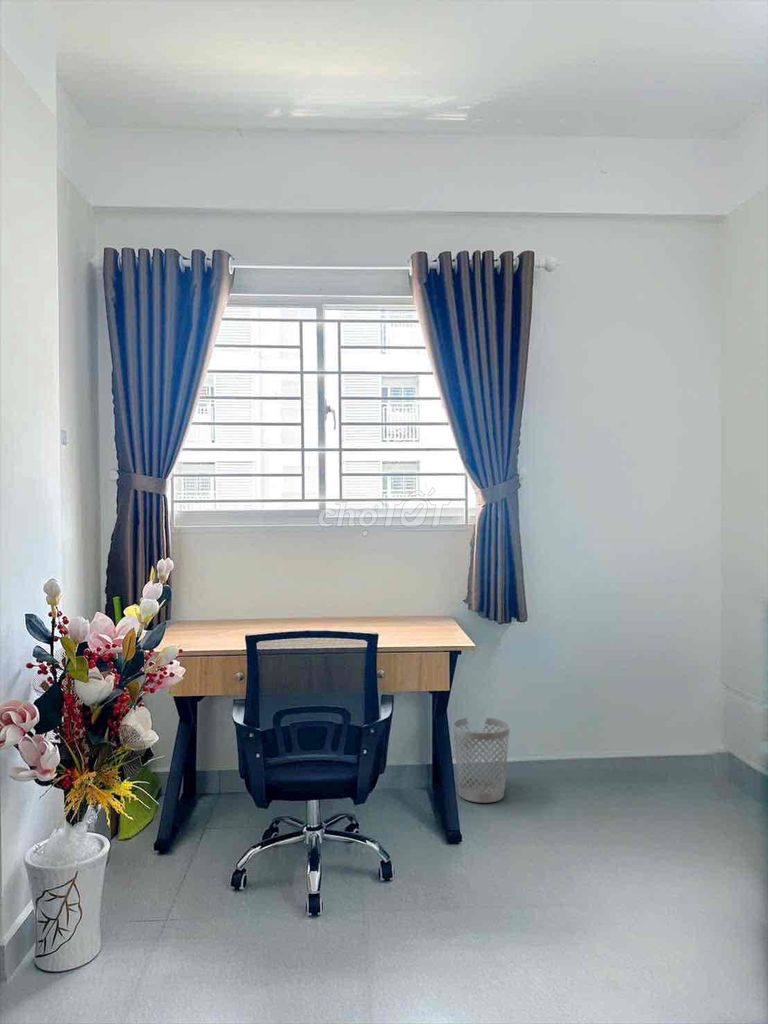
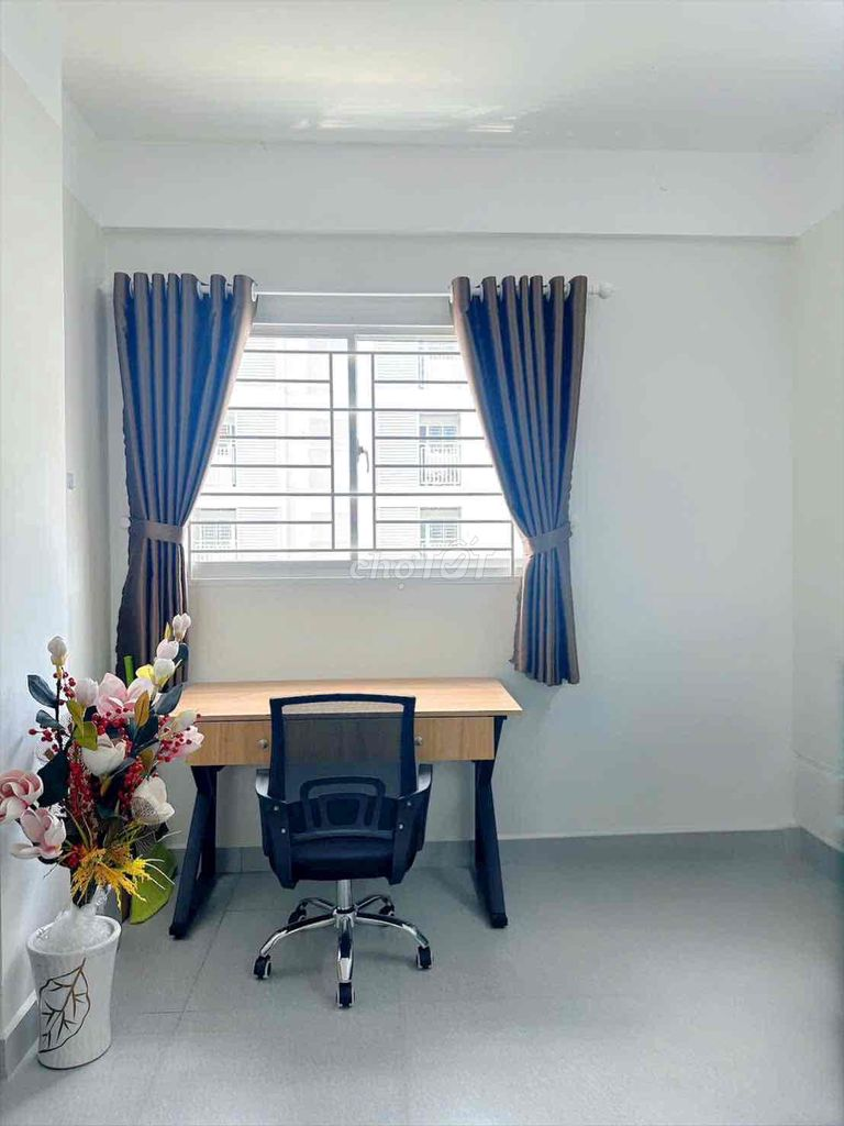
- wastebasket (480, 759)
